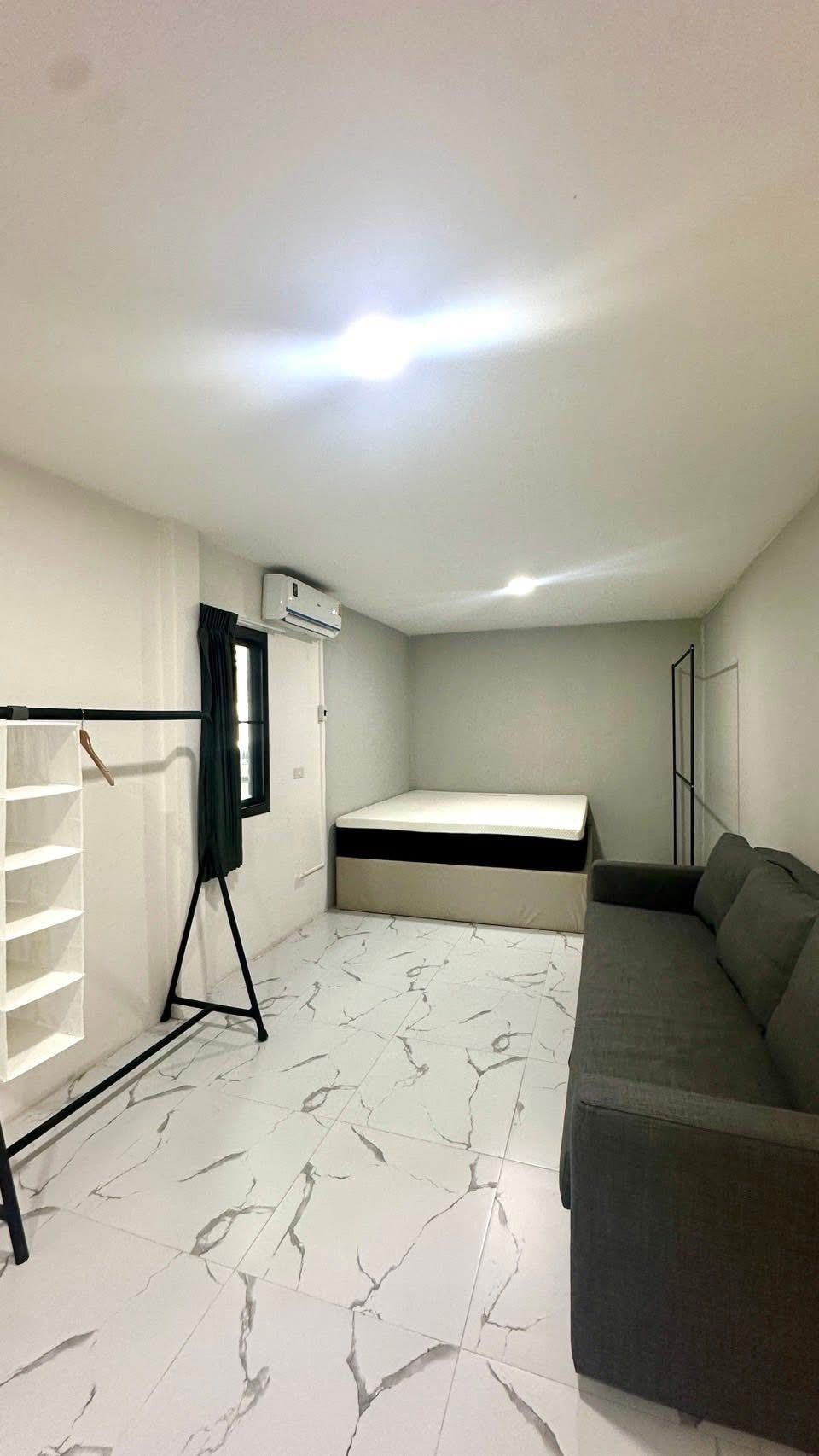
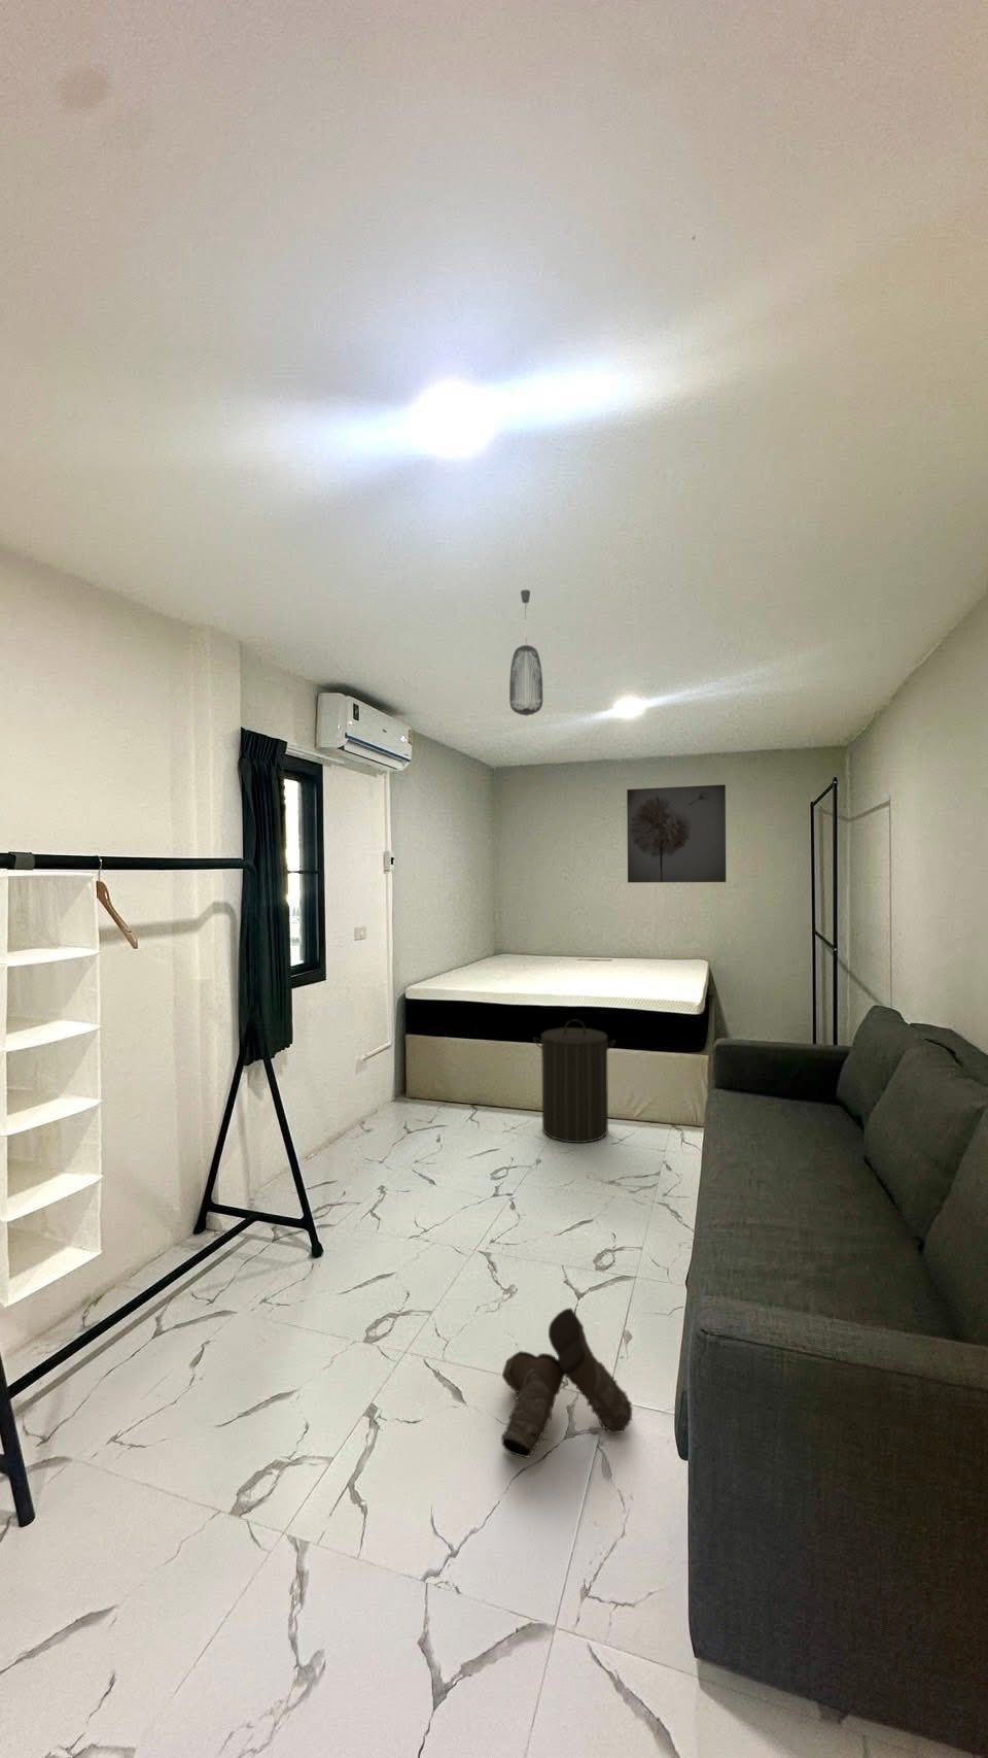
+ wall art (676, 834)
+ pendant light (524, 653)
+ laundry hamper (574, 1075)
+ boots (550, 1380)
